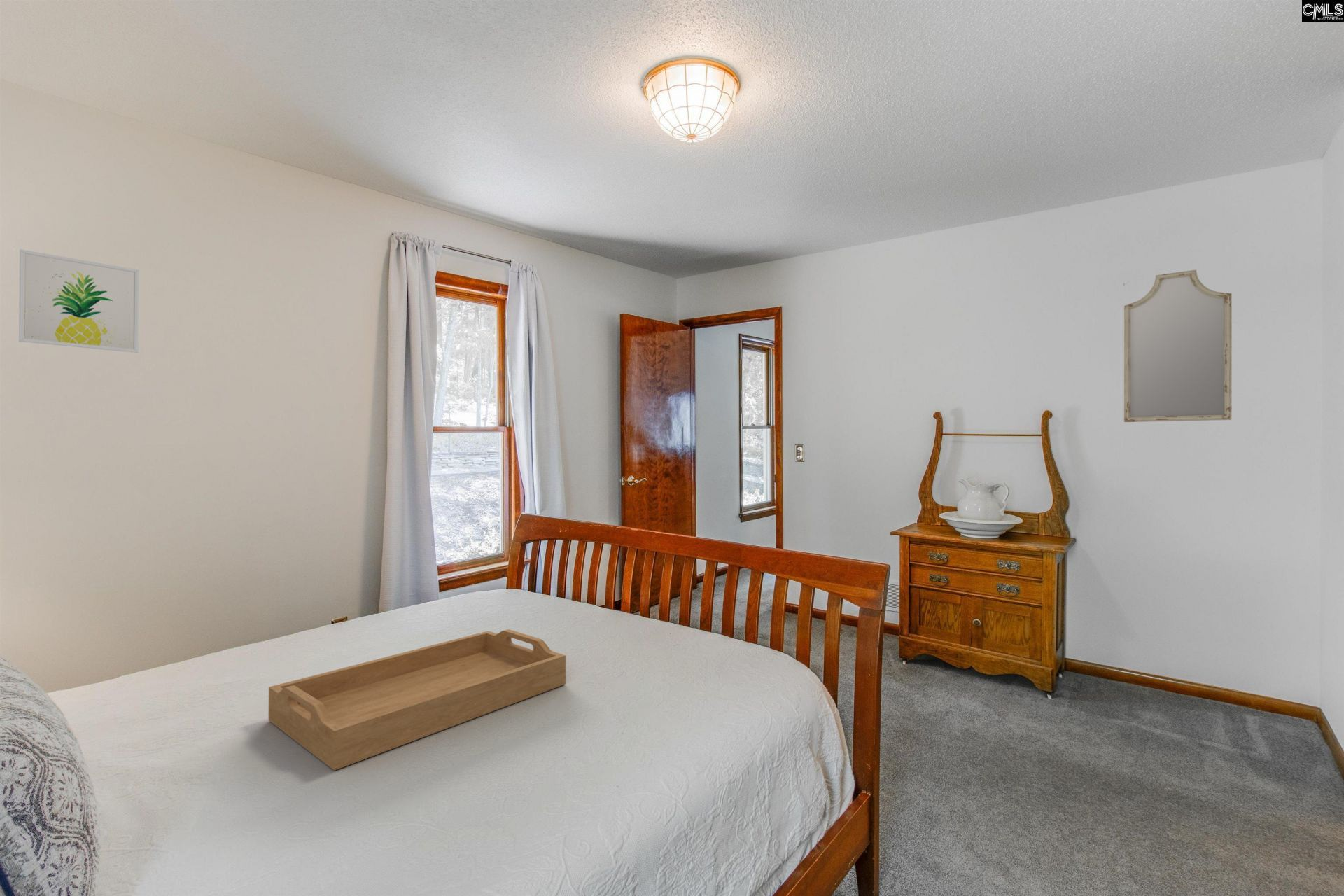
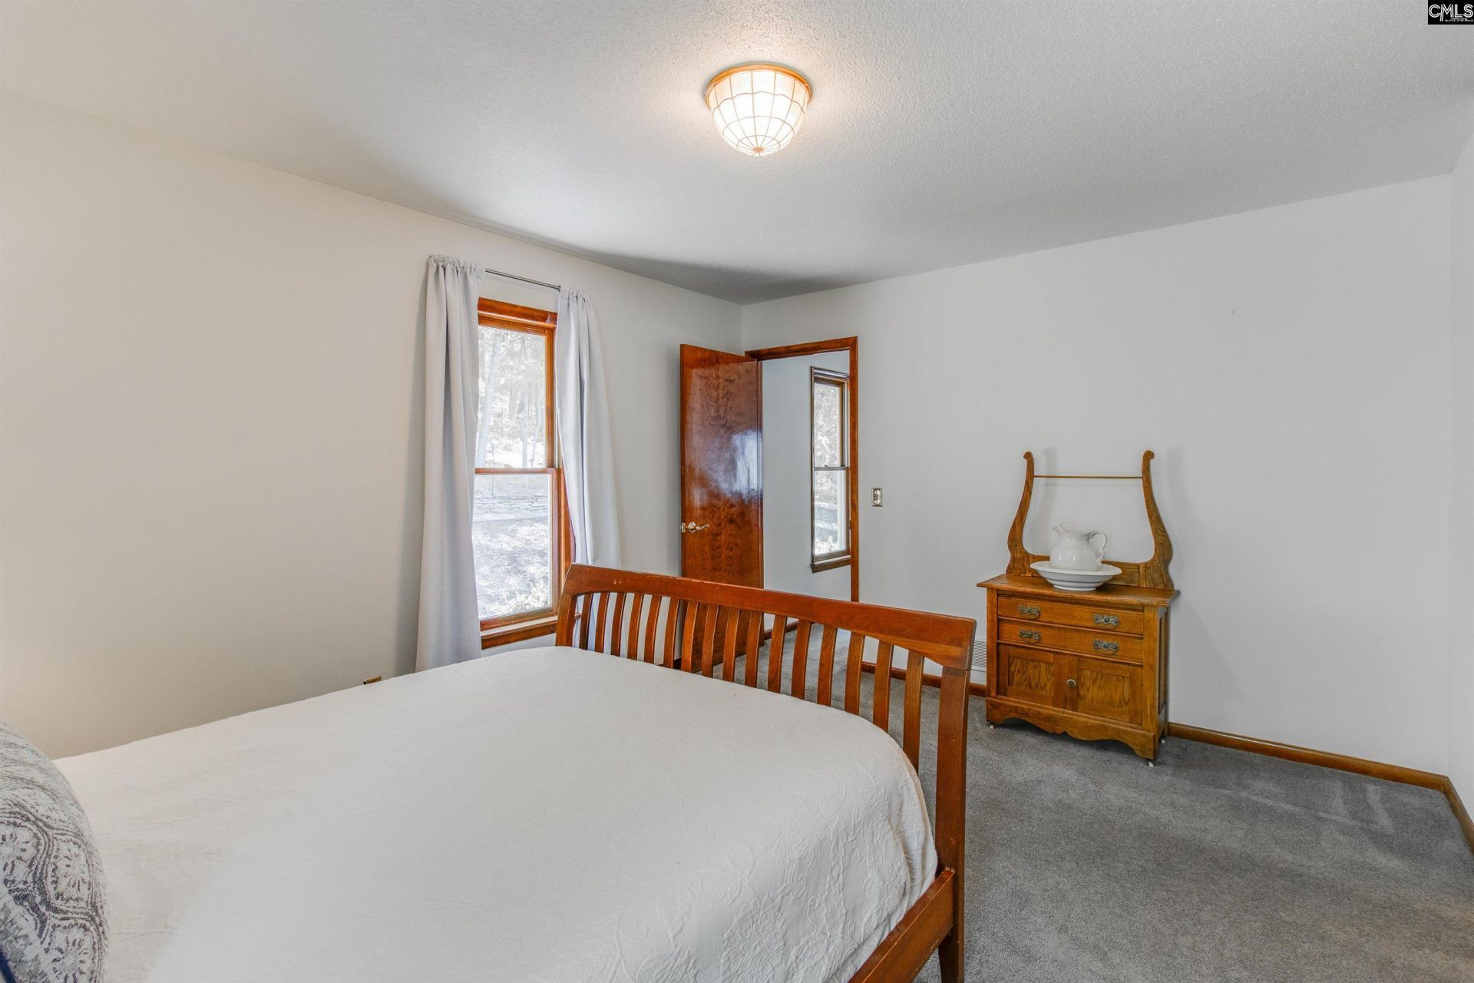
- home mirror (1175, 346)
- serving tray (428, 680)
- wall art (82, 304)
